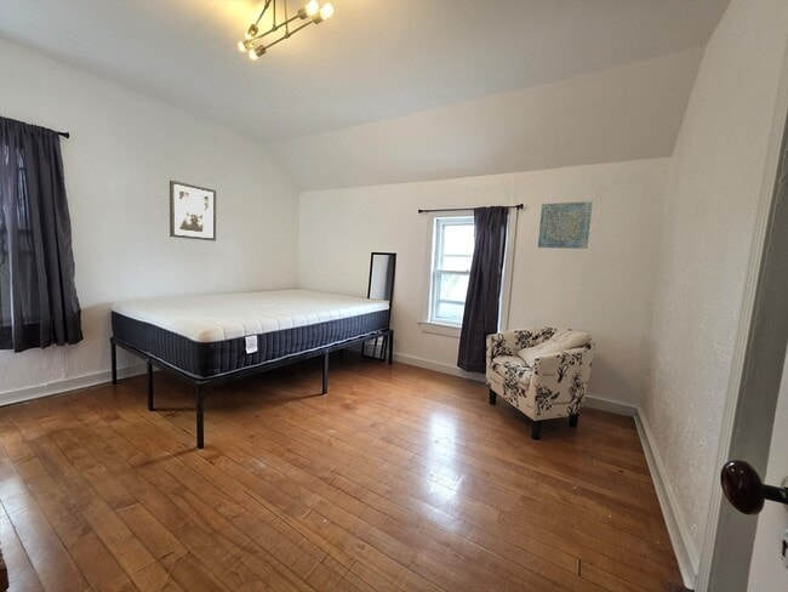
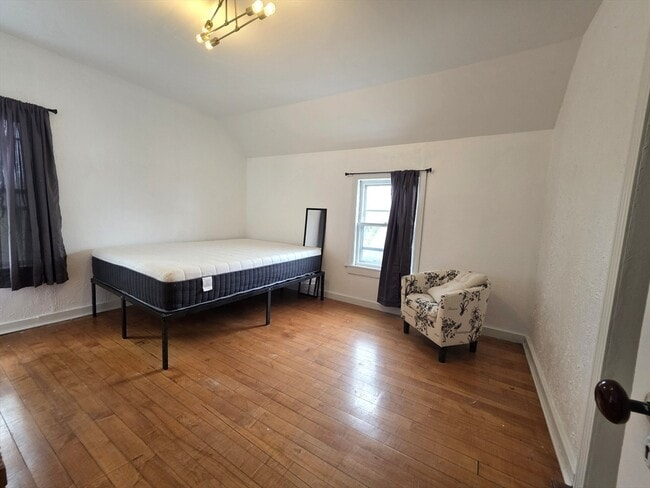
- wall art (194, 212)
- wall art (564, 226)
